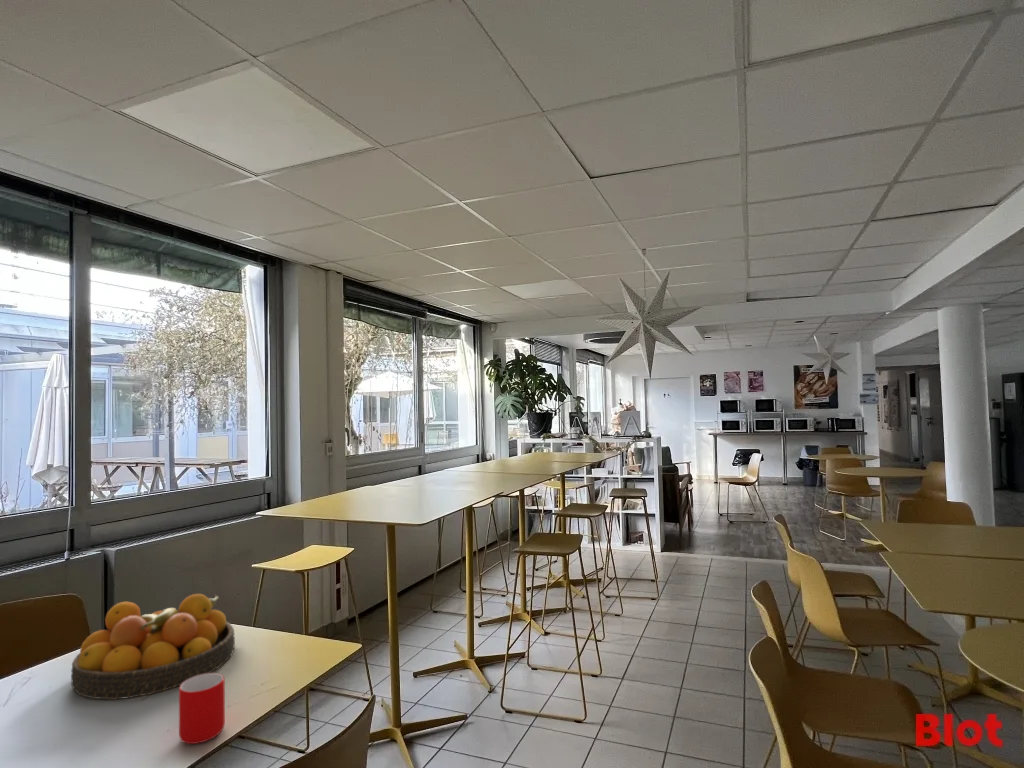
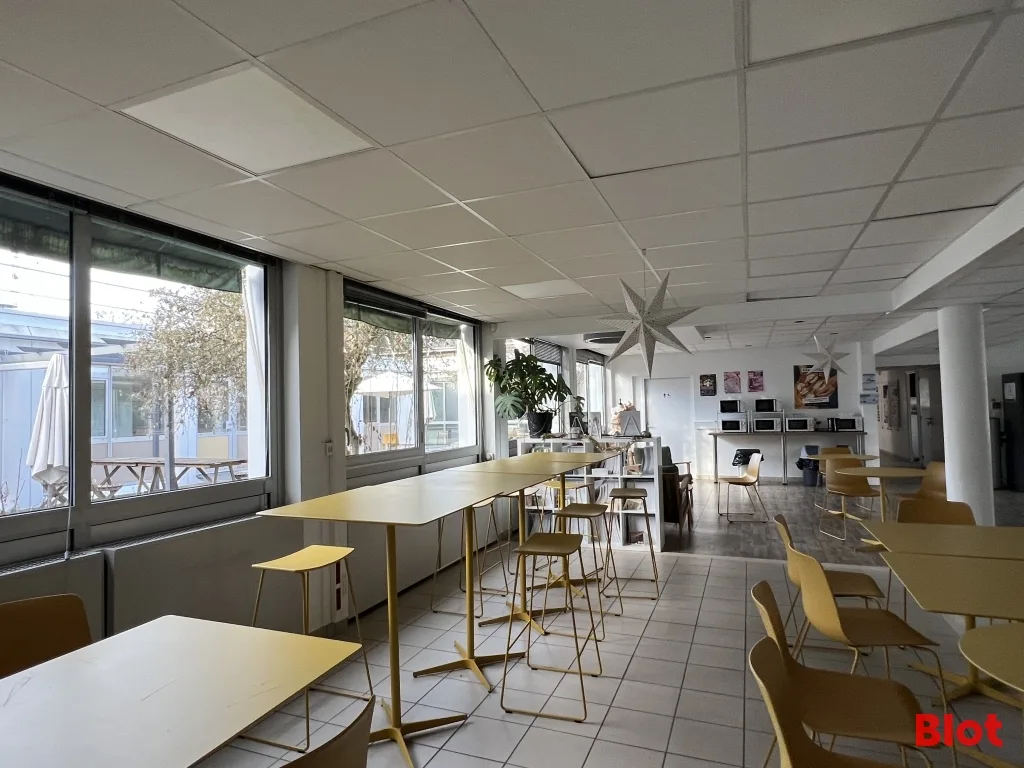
- fruit bowl (158, 633)
- mug (199, 704)
